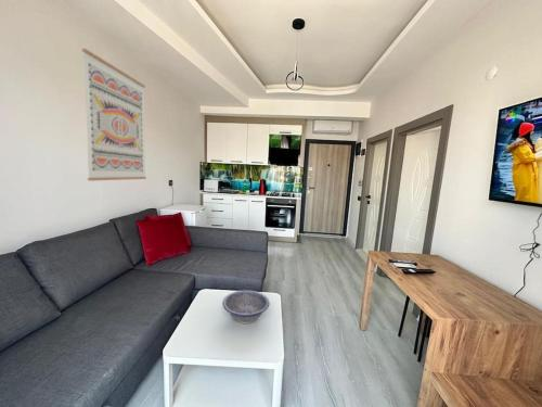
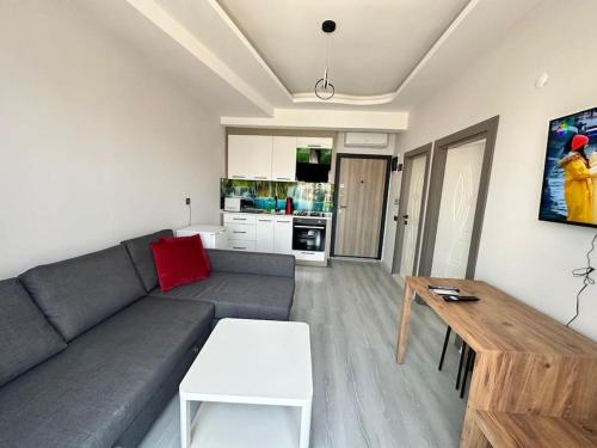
- wall art (119, 126)
- decorative bowl (245, 309)
